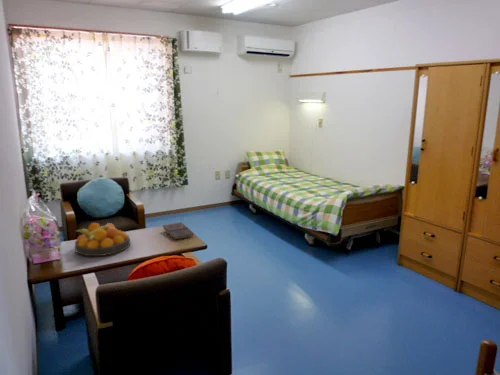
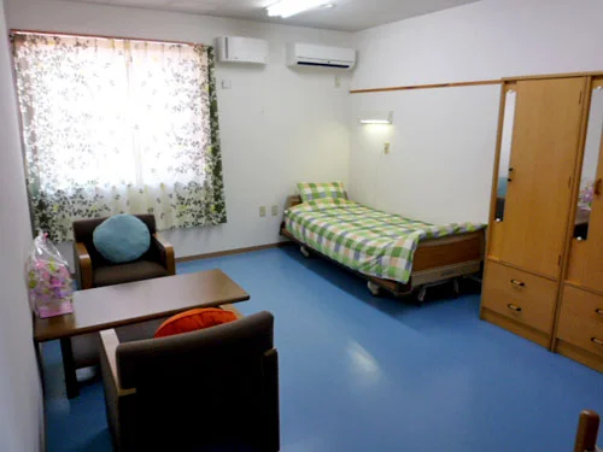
- fruit bowl (102, 236)
- book (177, 230)
